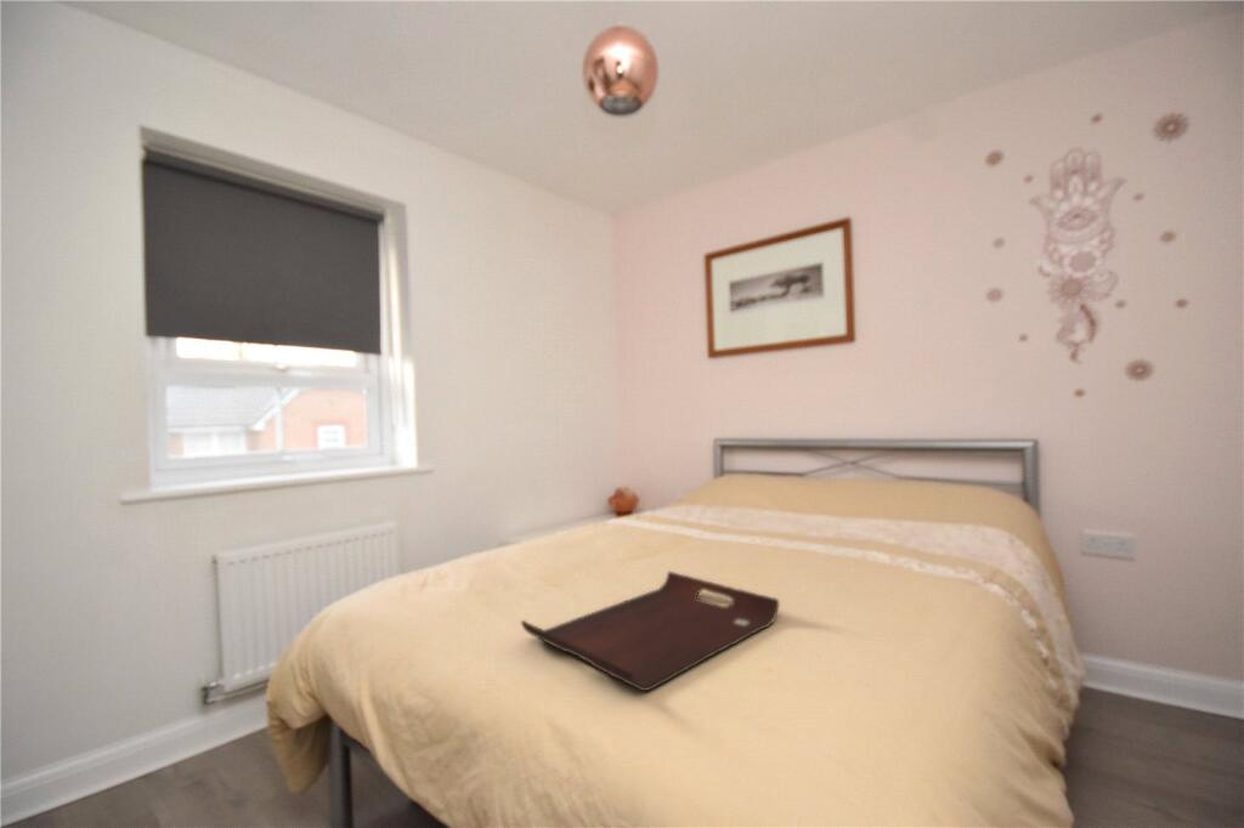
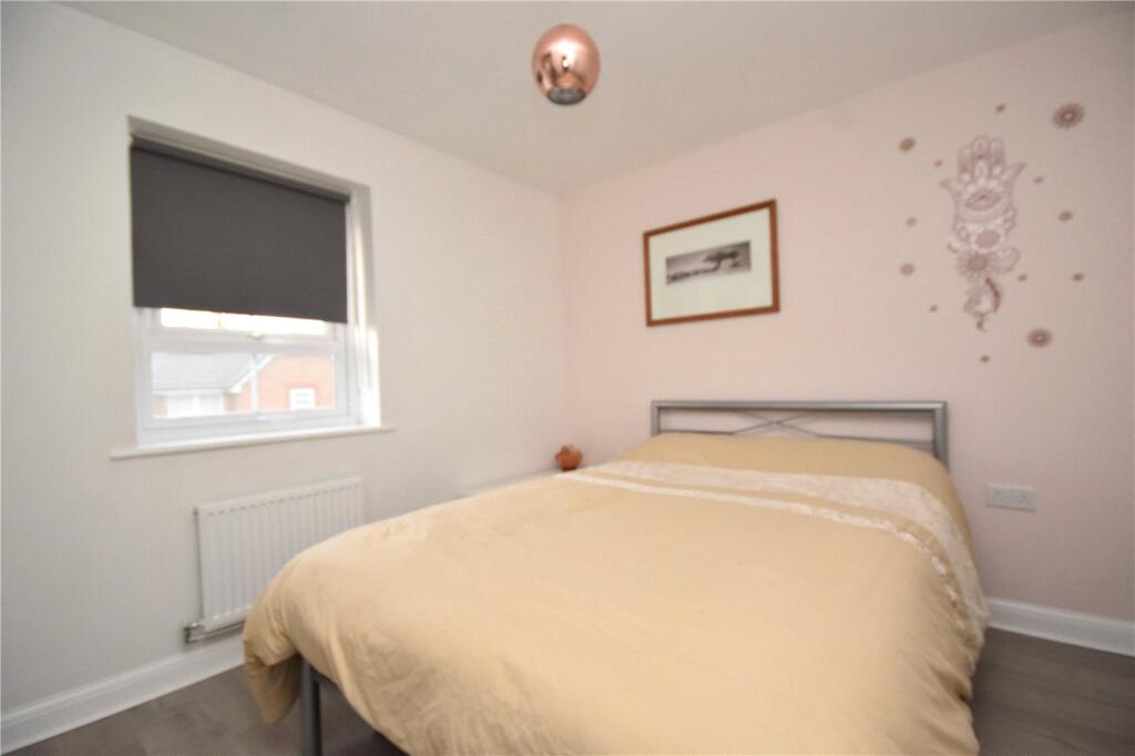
- serving tray (655, 619)
